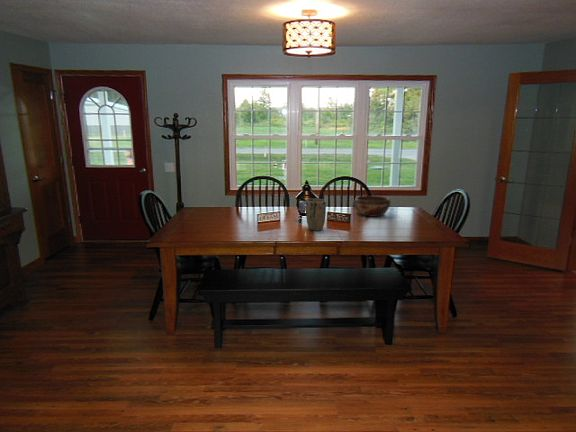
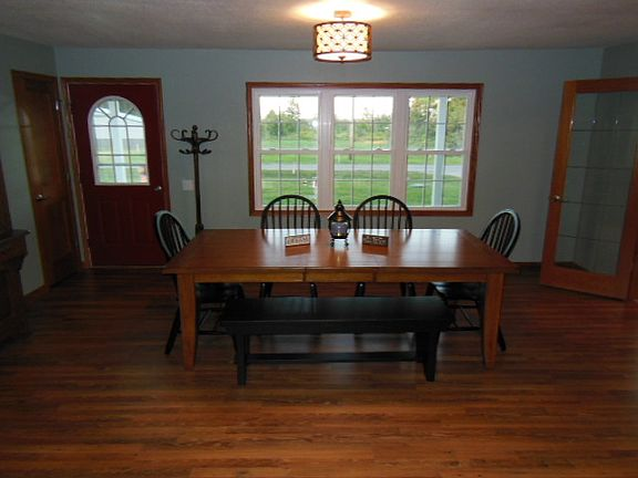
- decorative bowl (371, 206)
- plant pot (315, 214)
